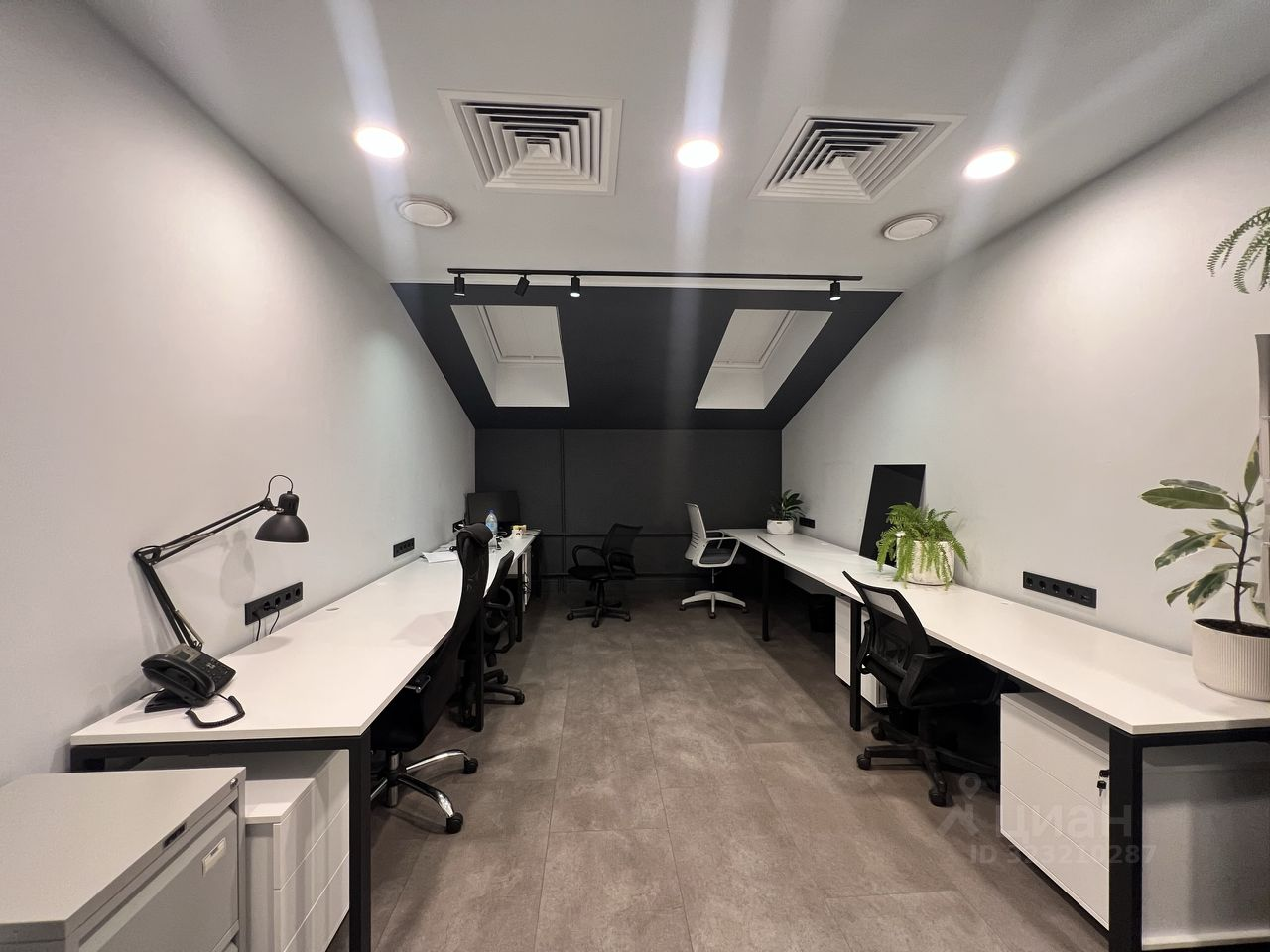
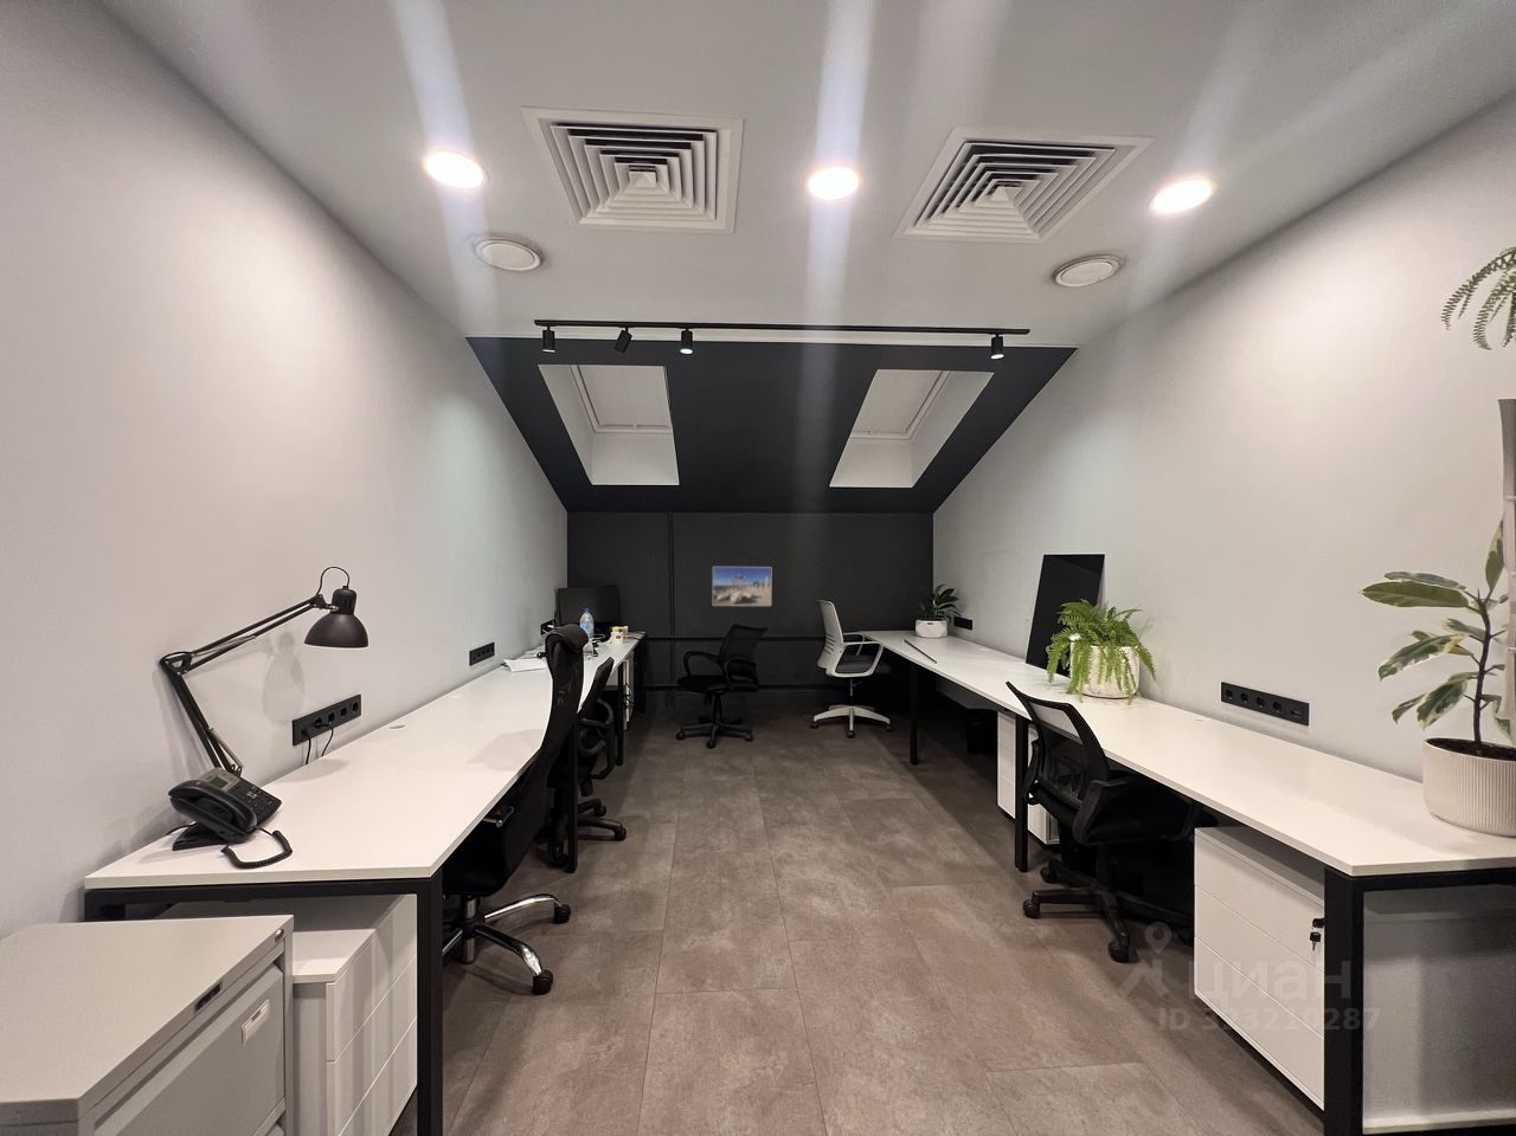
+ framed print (741, 586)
